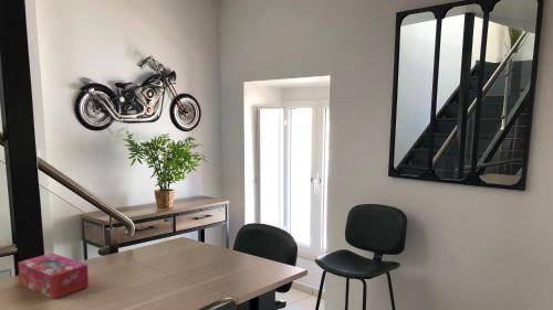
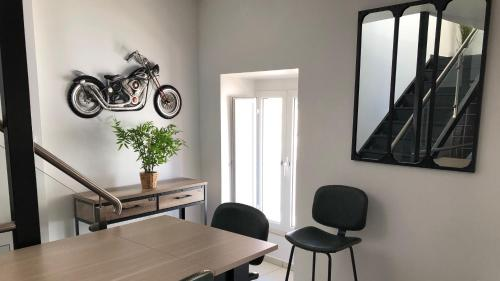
- tissue box (53, 274)
